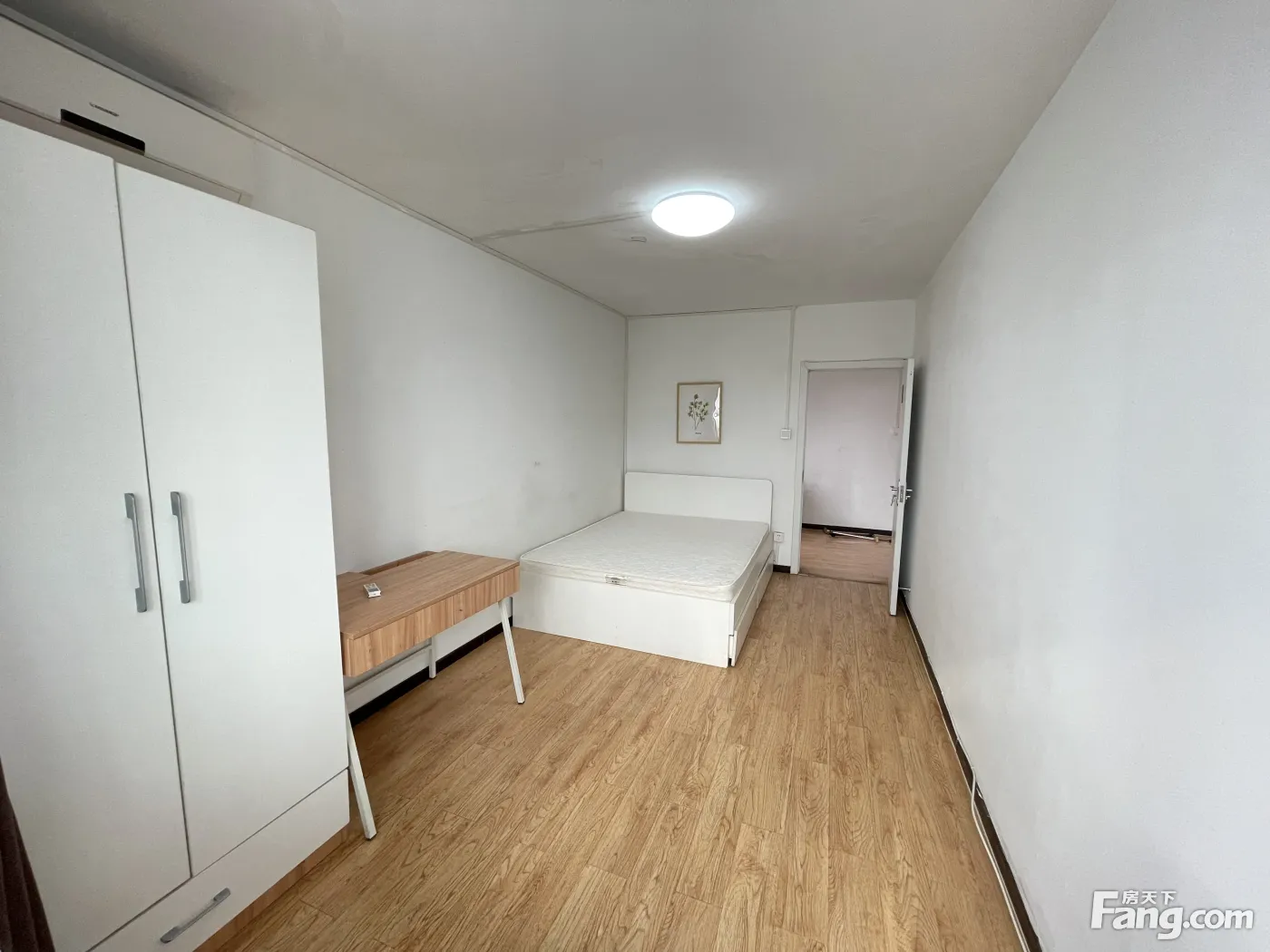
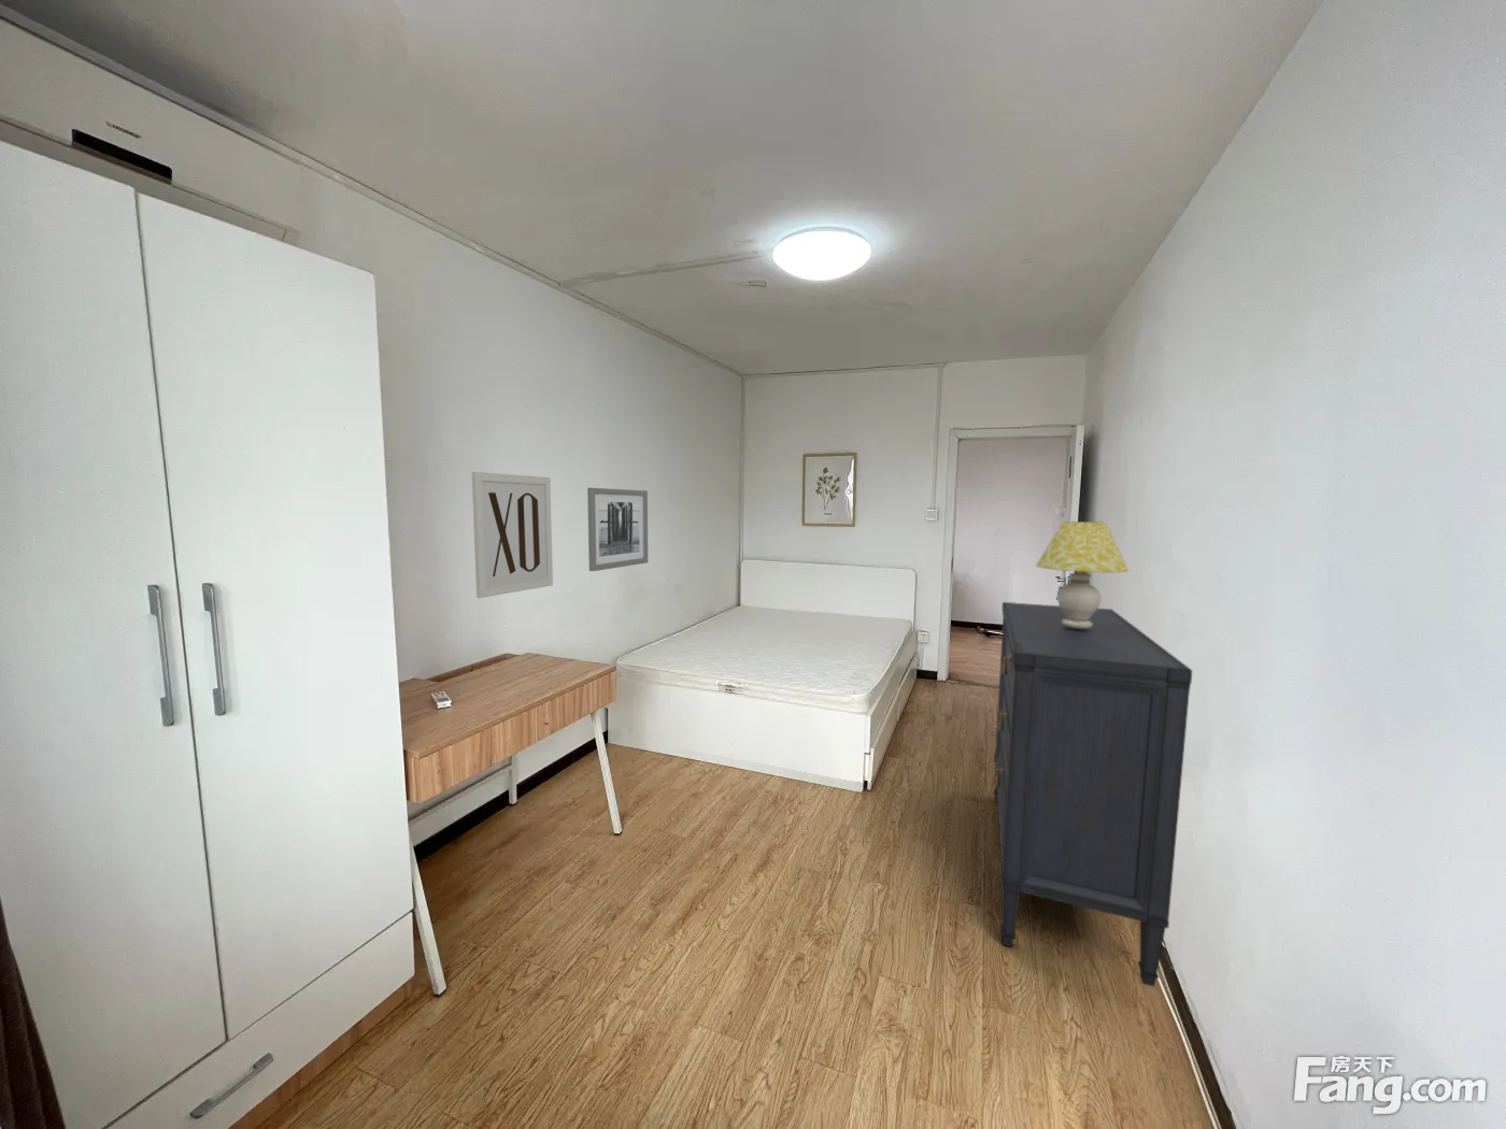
+ wall art (620, 528)
+ wall art (516, 534)
+ table lamp (1080, 575)
+ dresser (1061, 751)
